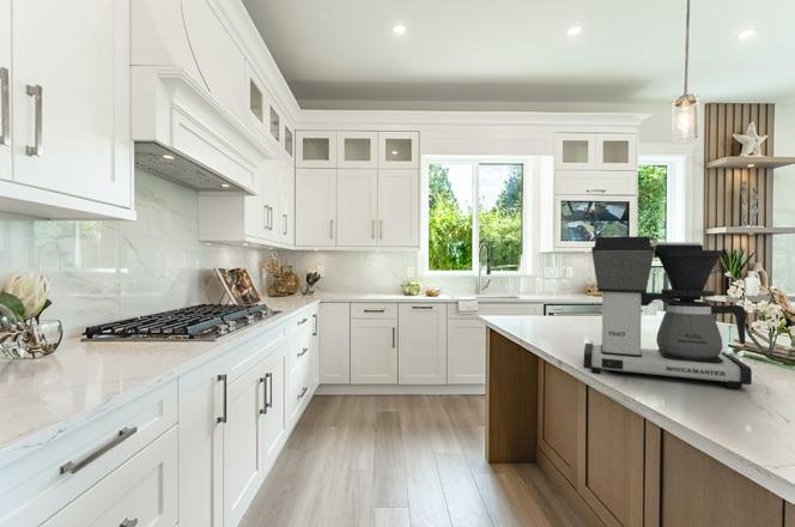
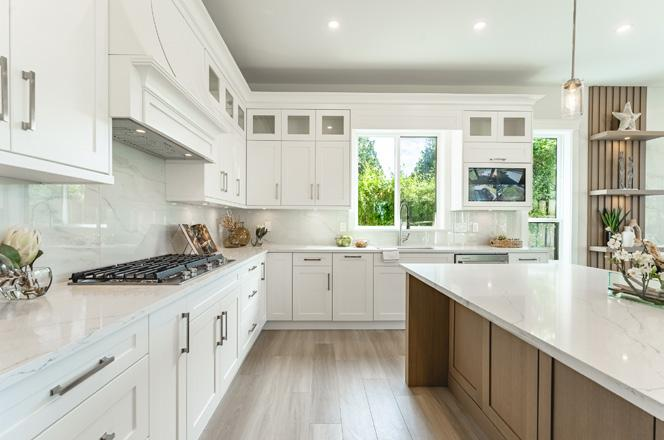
- coffee maker (662, 301)
